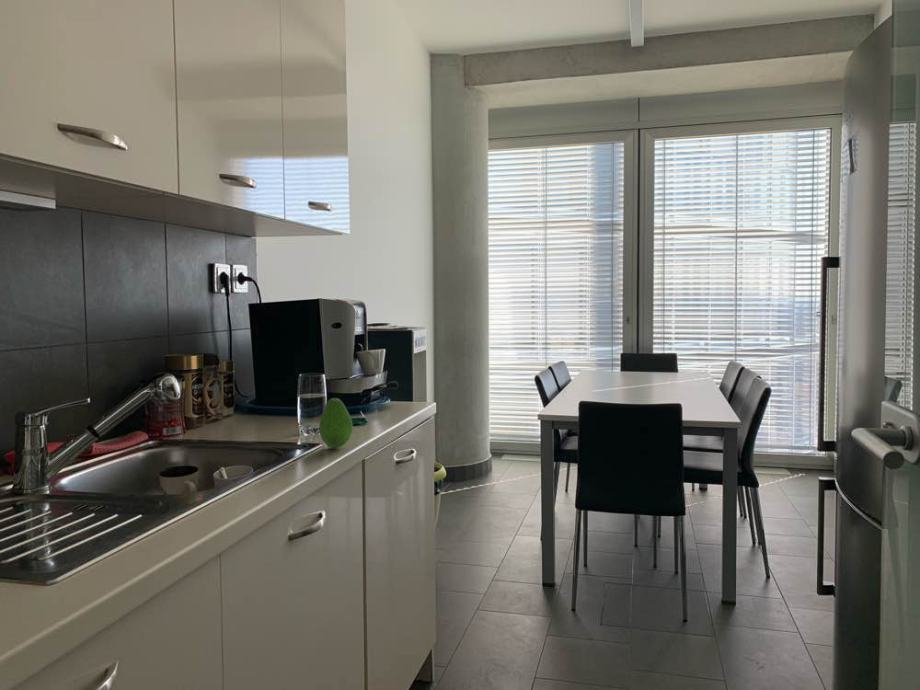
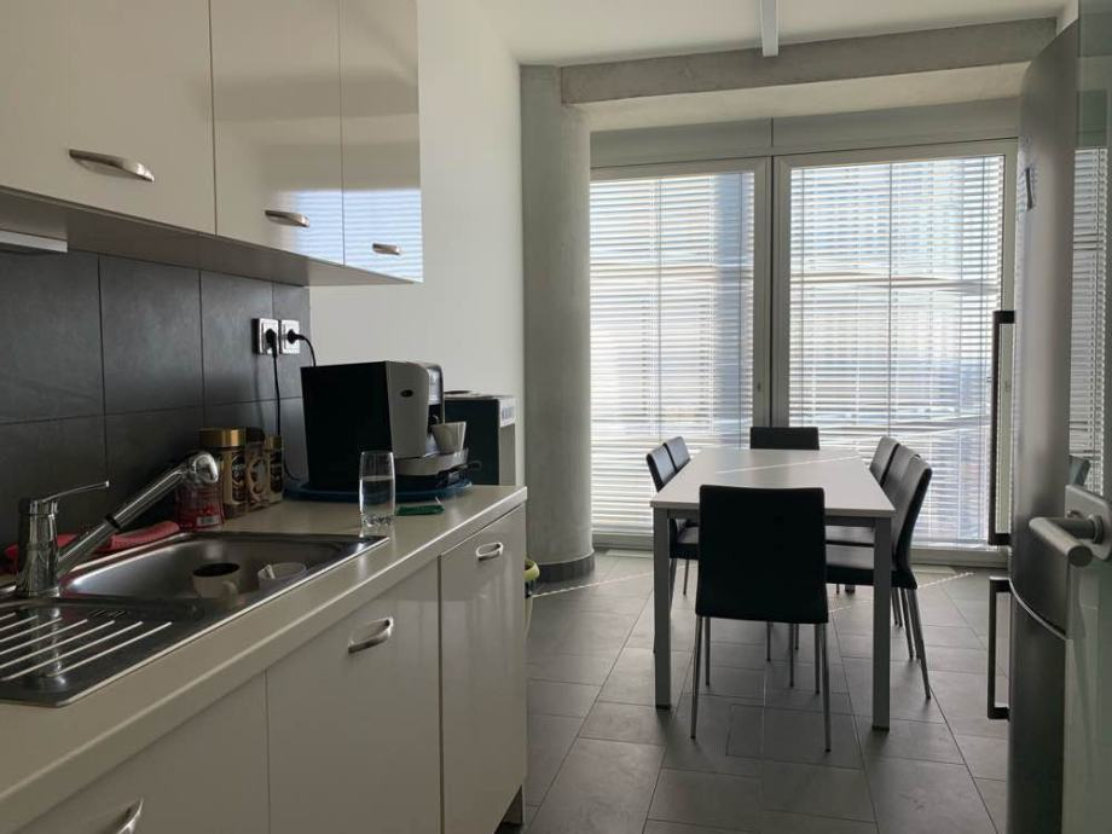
- fruit (336, 422)
